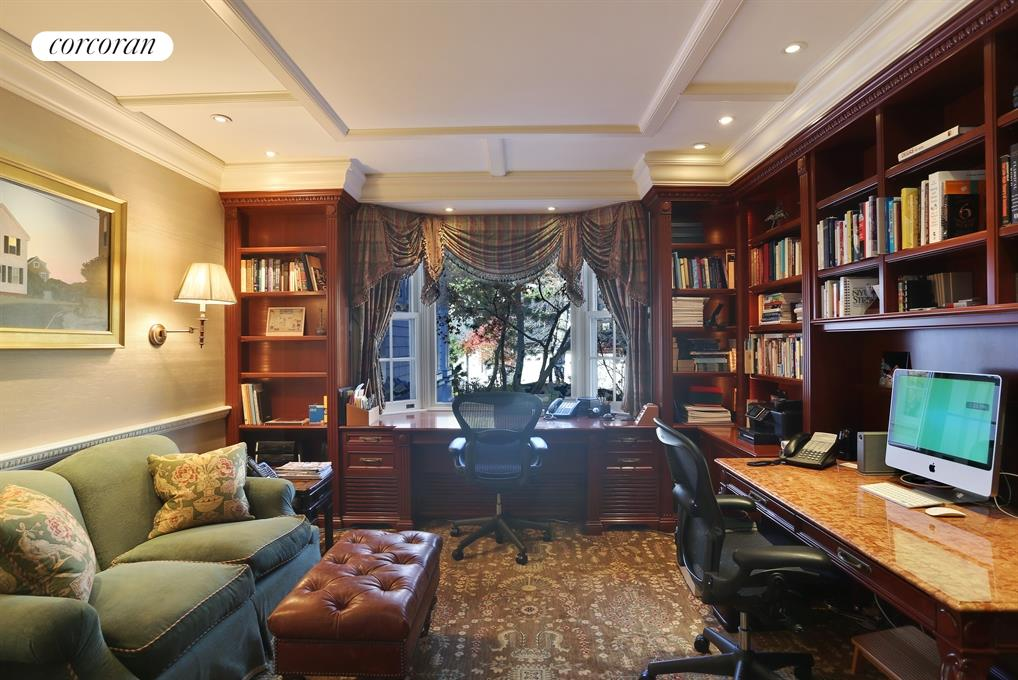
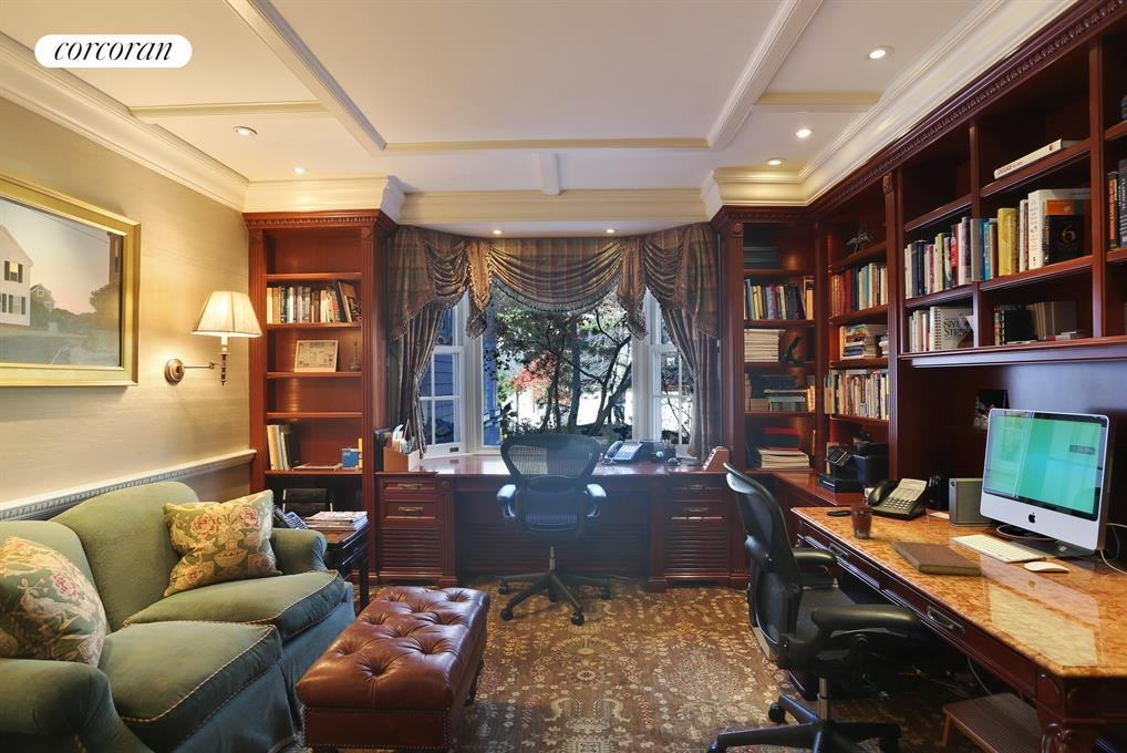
+ notebook (932, 557)
+ coffee cup (861, 520)
